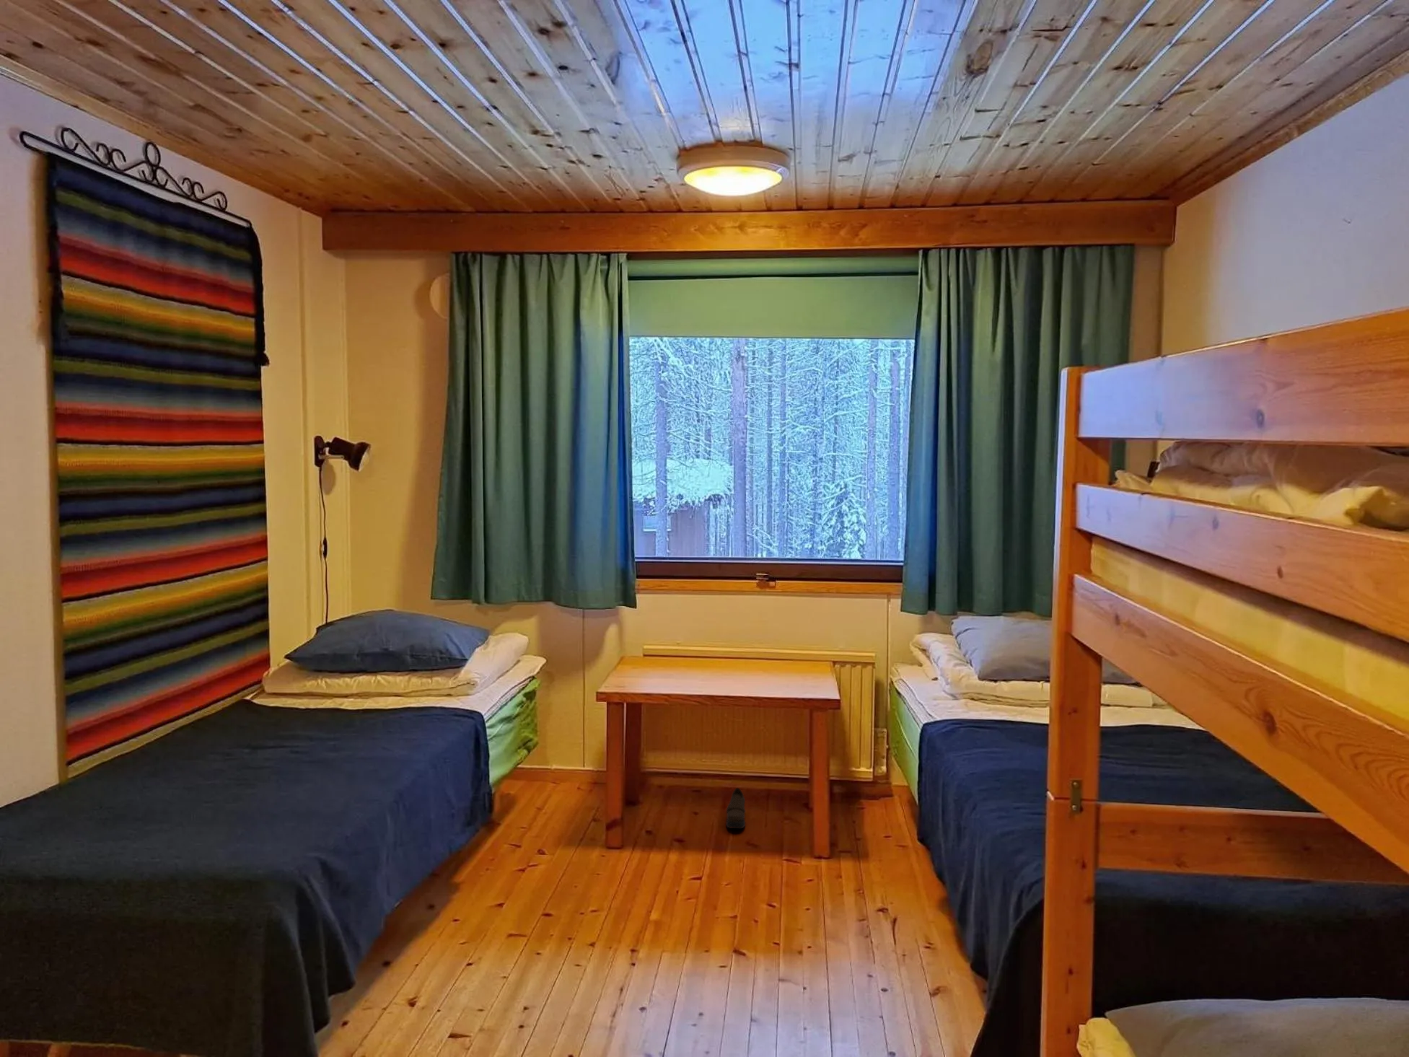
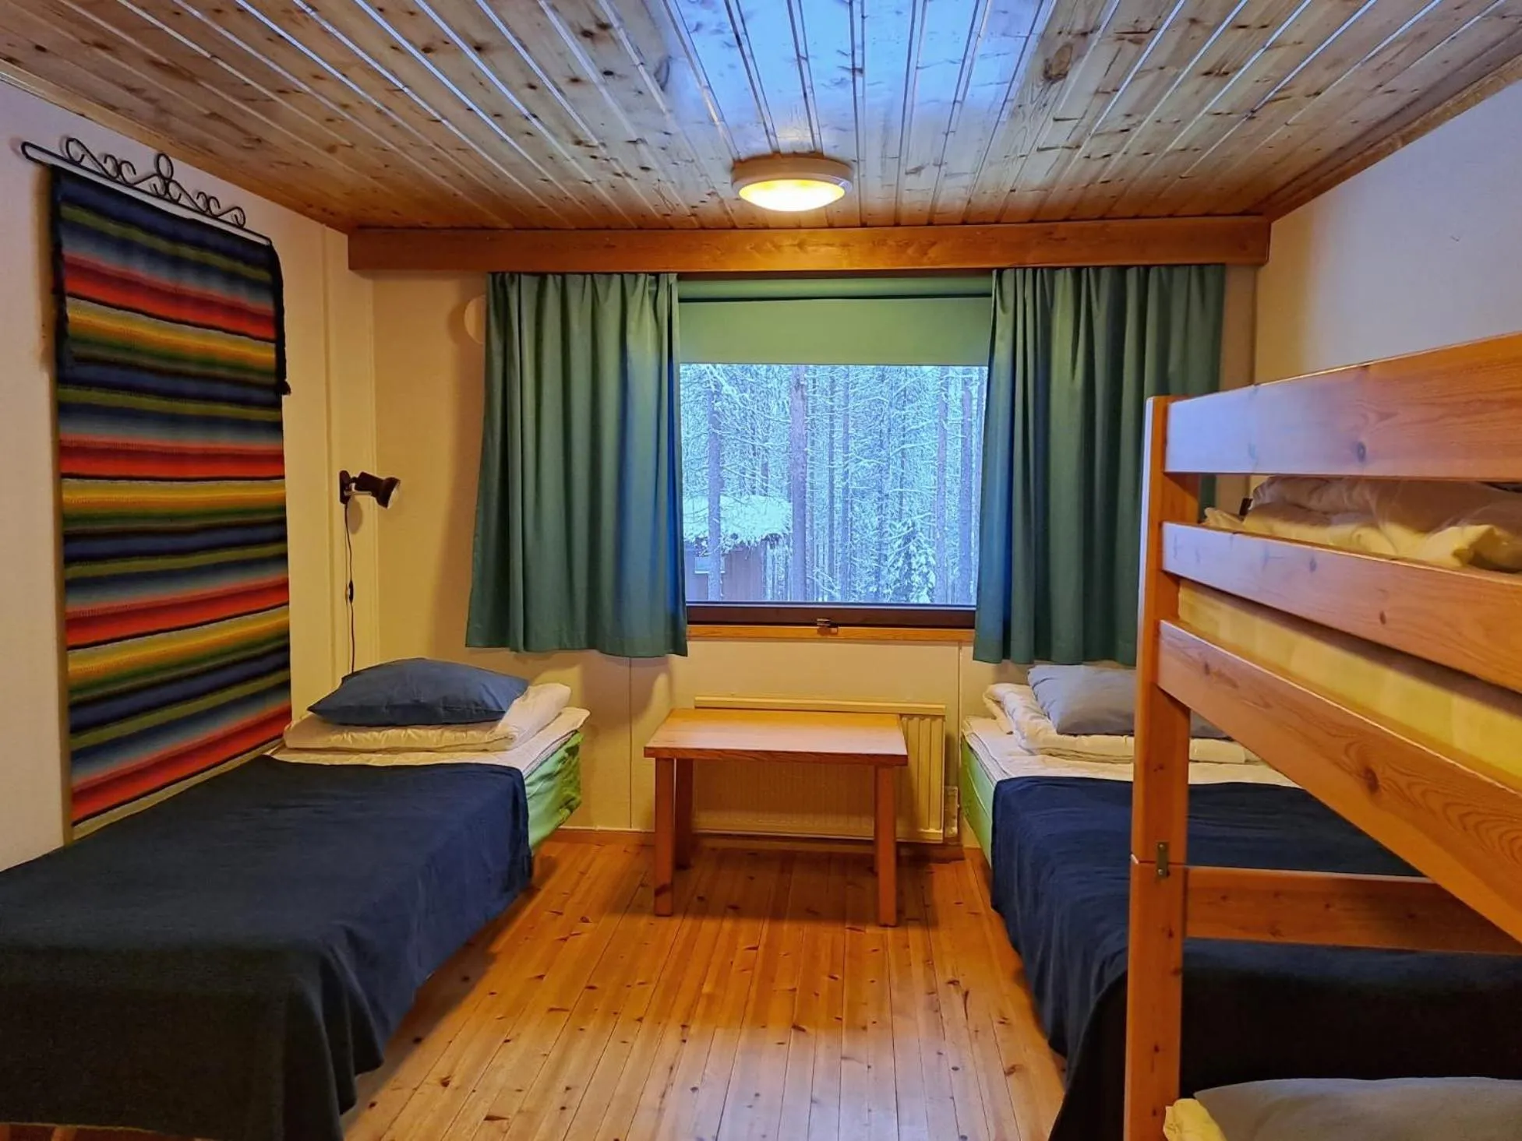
- shoe (736, 808)
